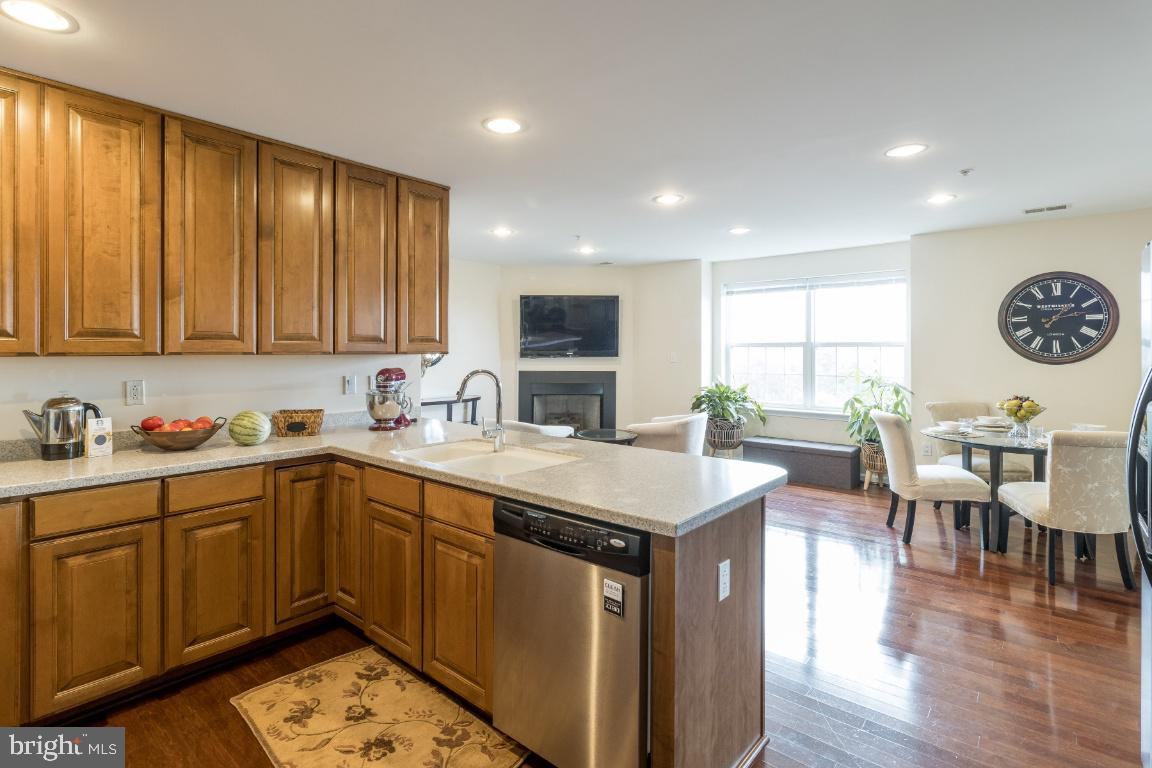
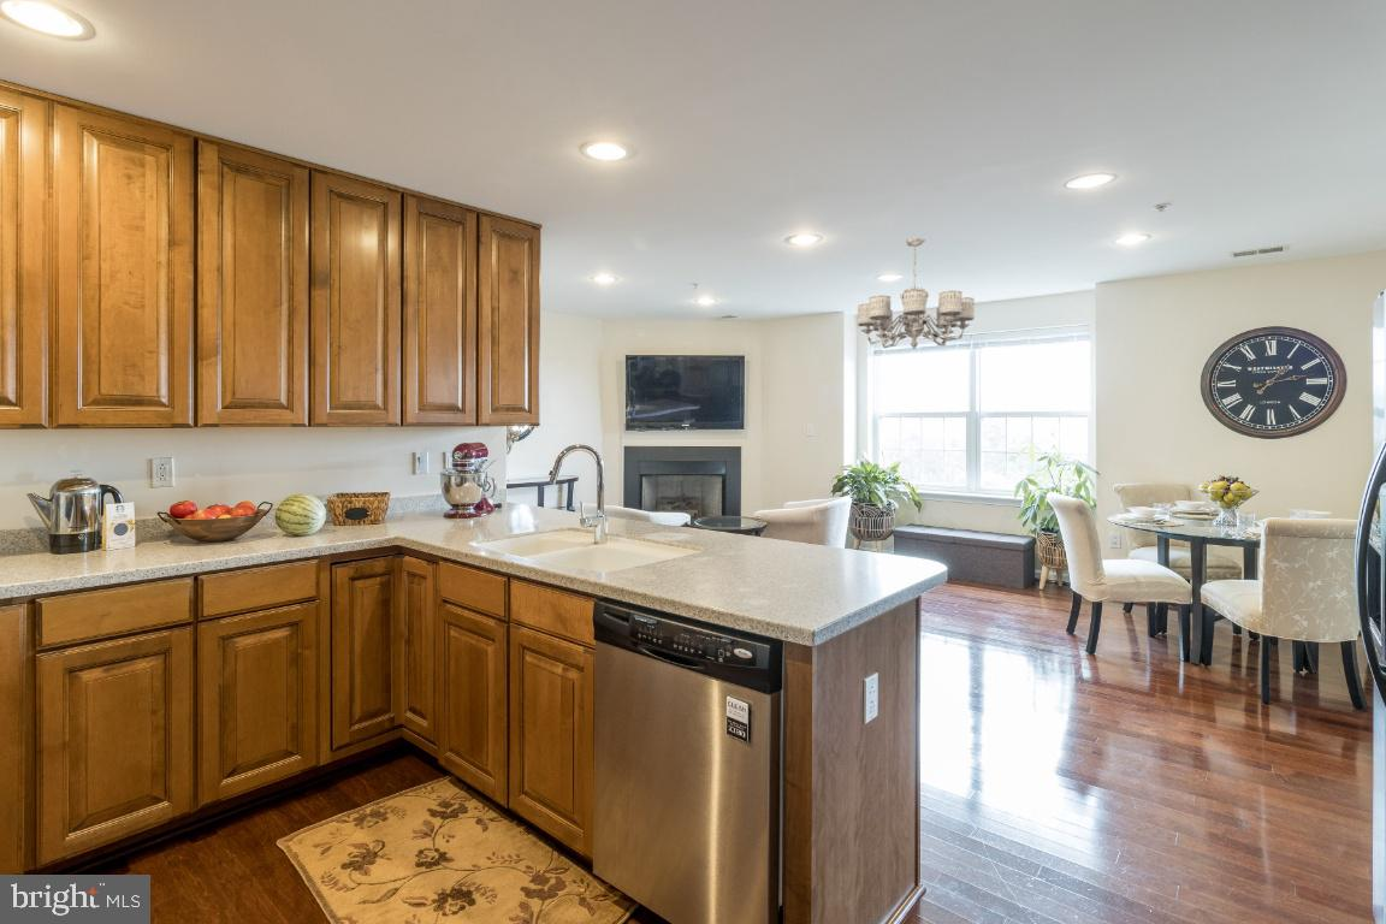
+ chandelier (914, 295)
